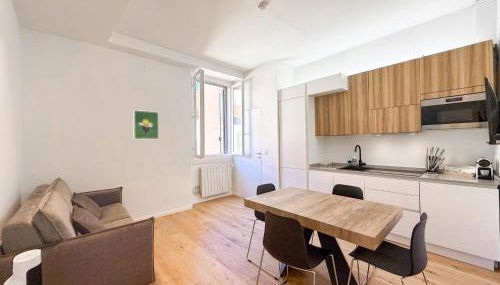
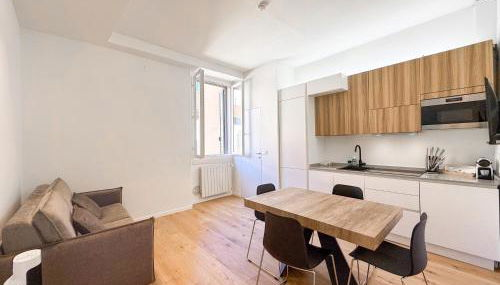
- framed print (146, 125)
